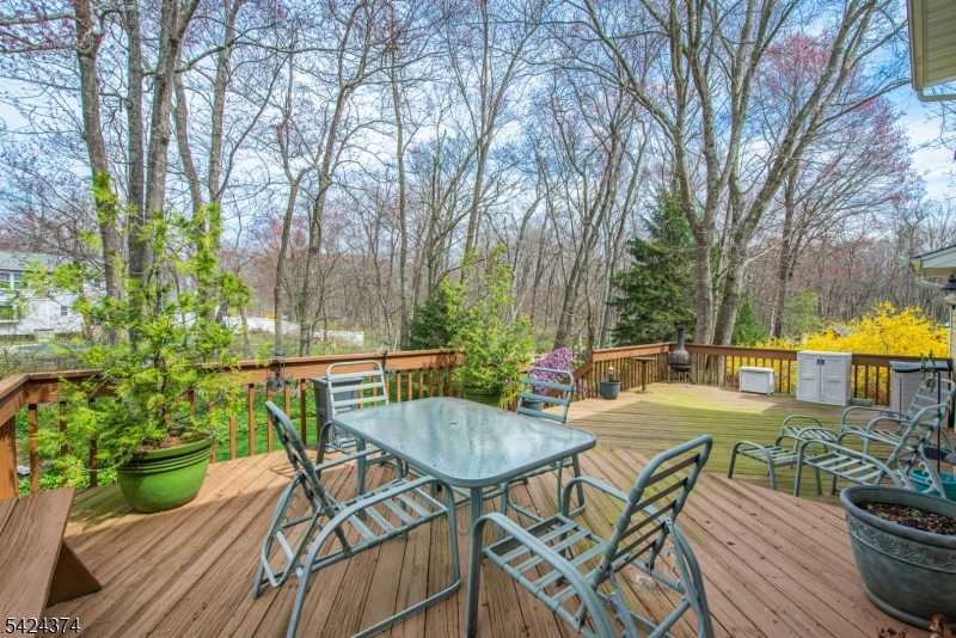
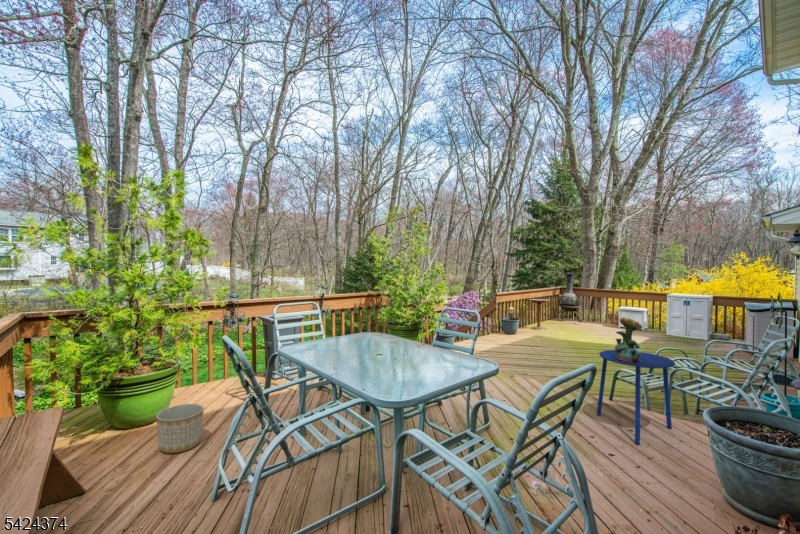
+ potted flower (628, 338)
+ planter (180, 428)
+ side table (635, 391)
